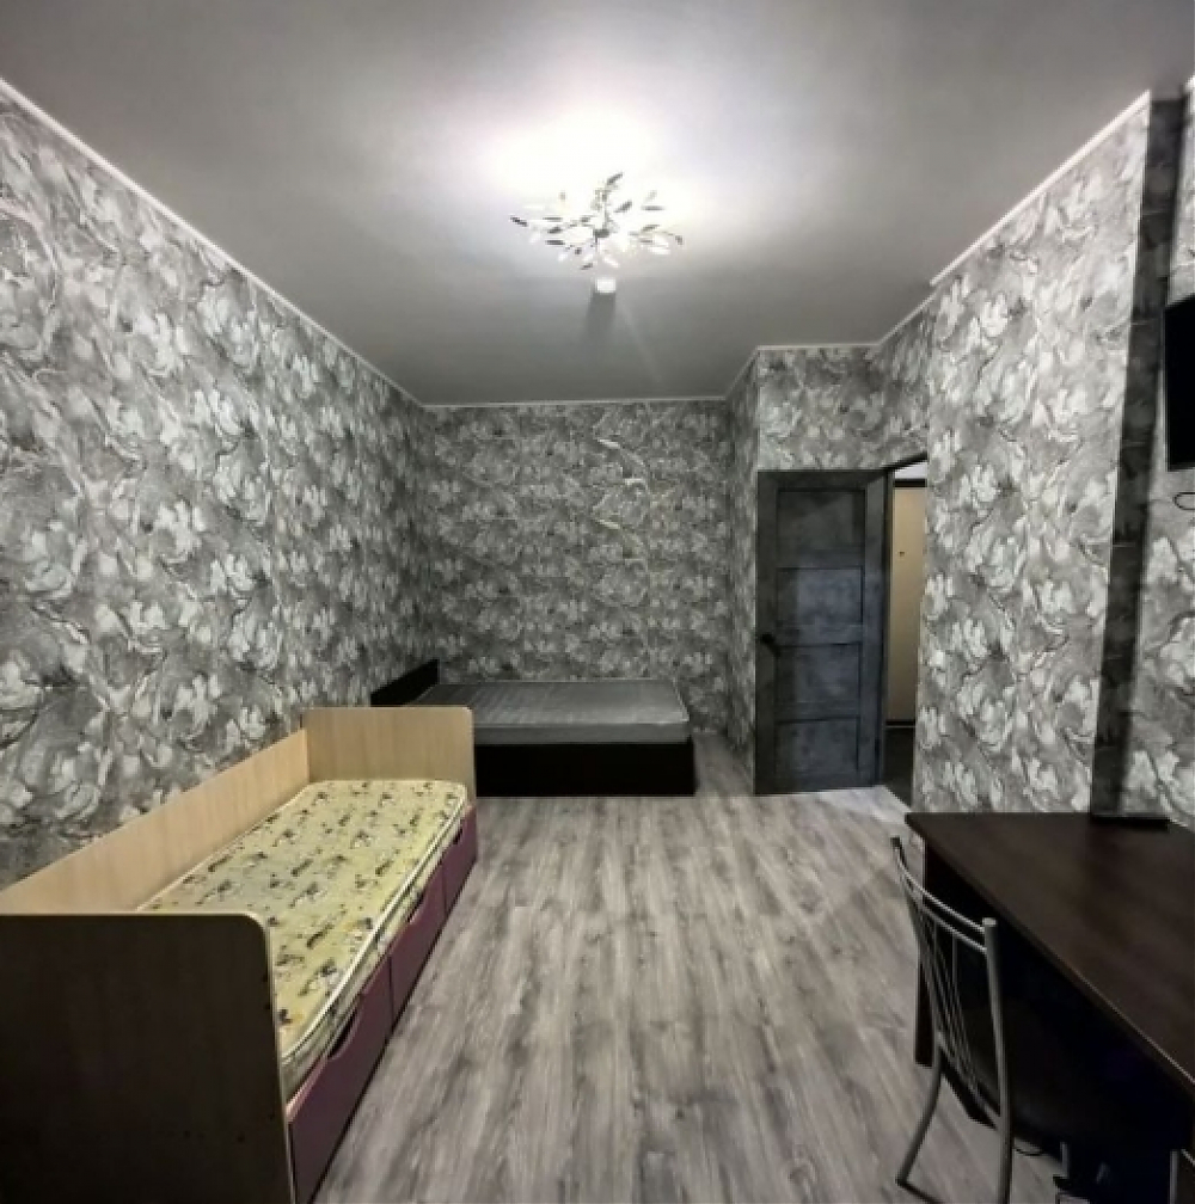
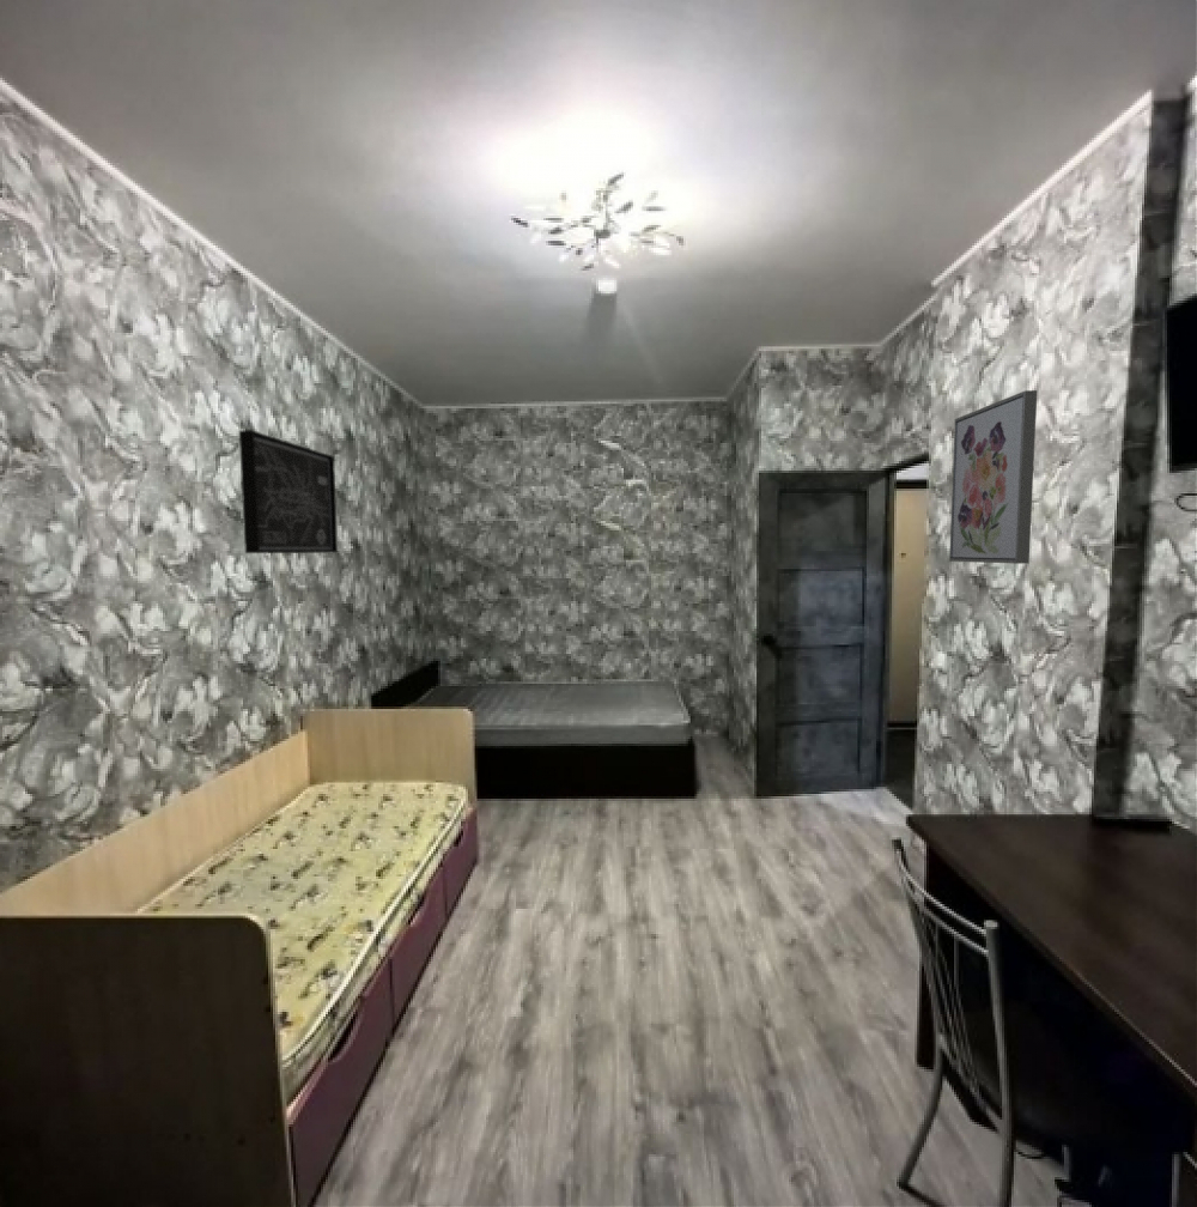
+ wall art (294, 499)
+ wall art (988, 485)
